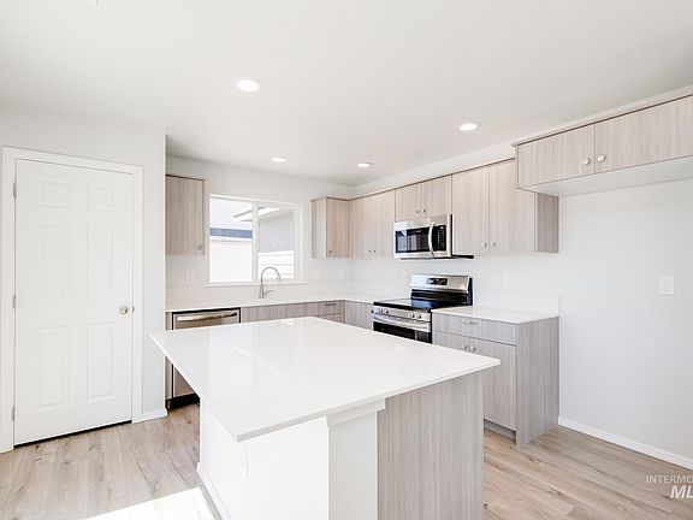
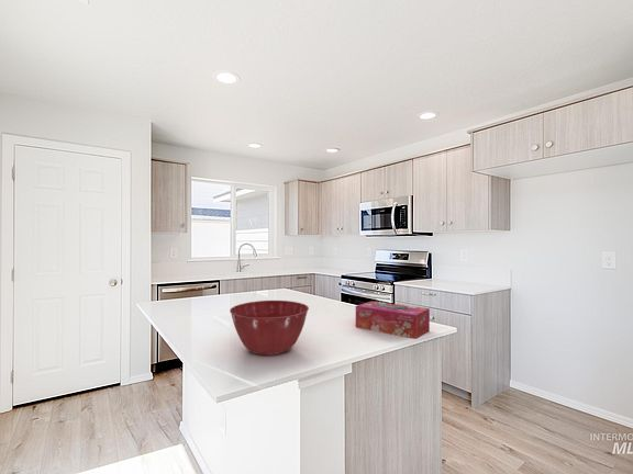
+ mixing bowl (269, 328)
+ tissue box (391, 318)
